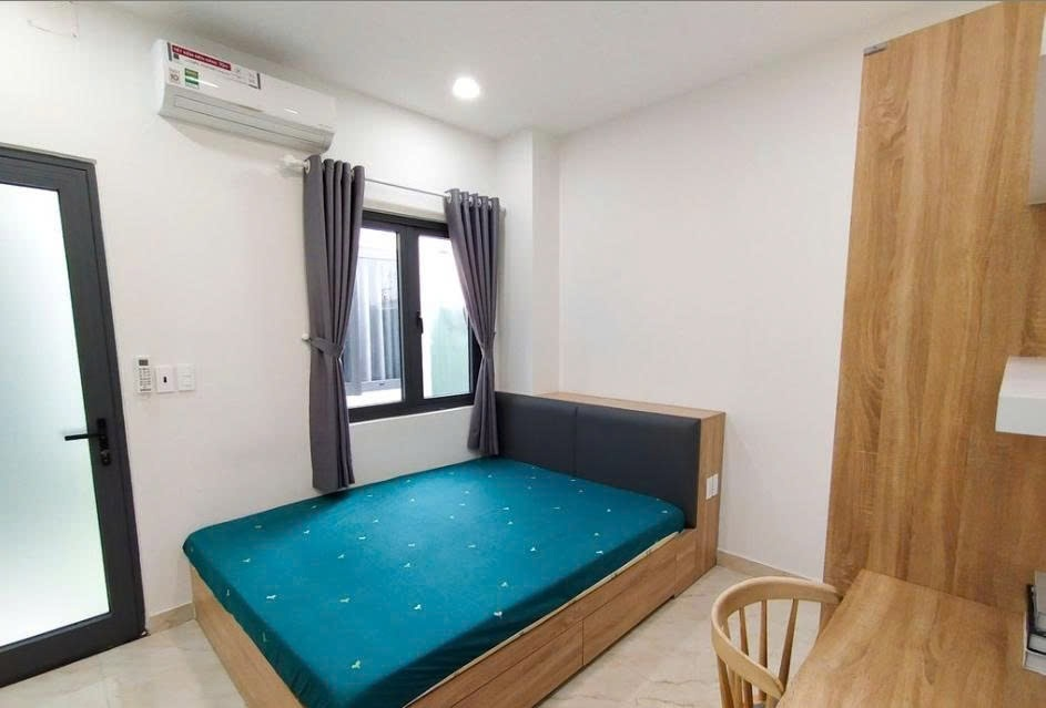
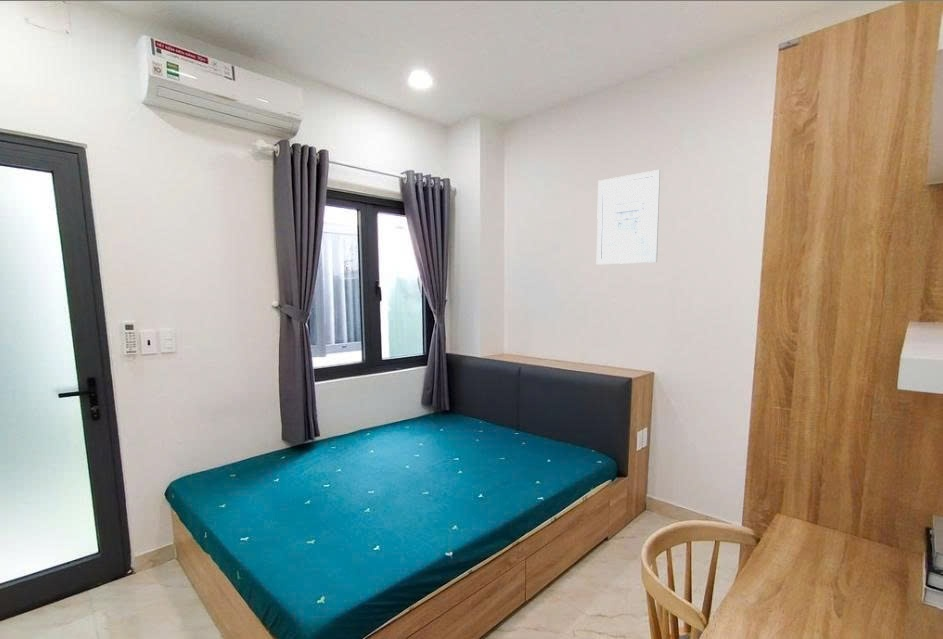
+ wall art (626, 219)
